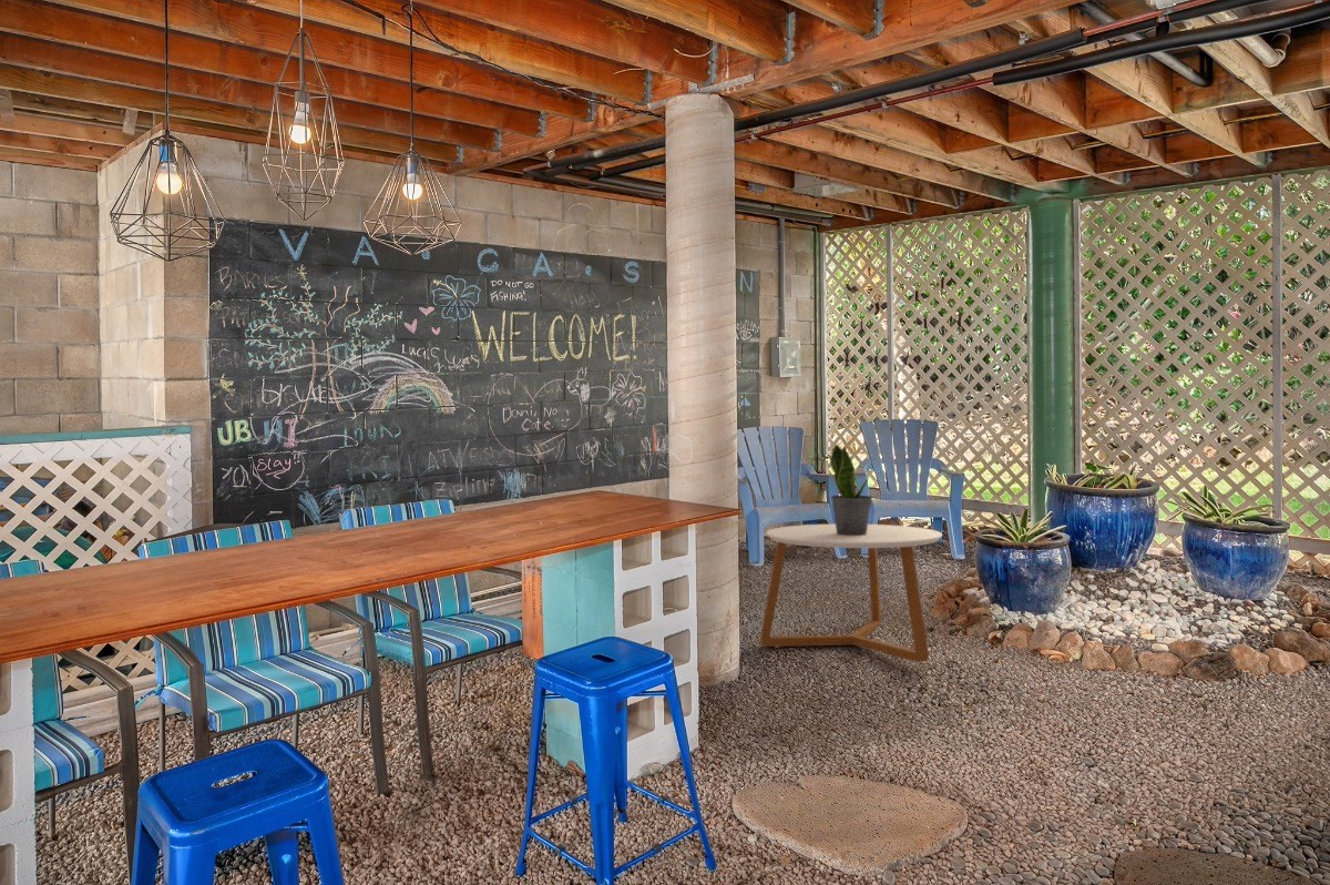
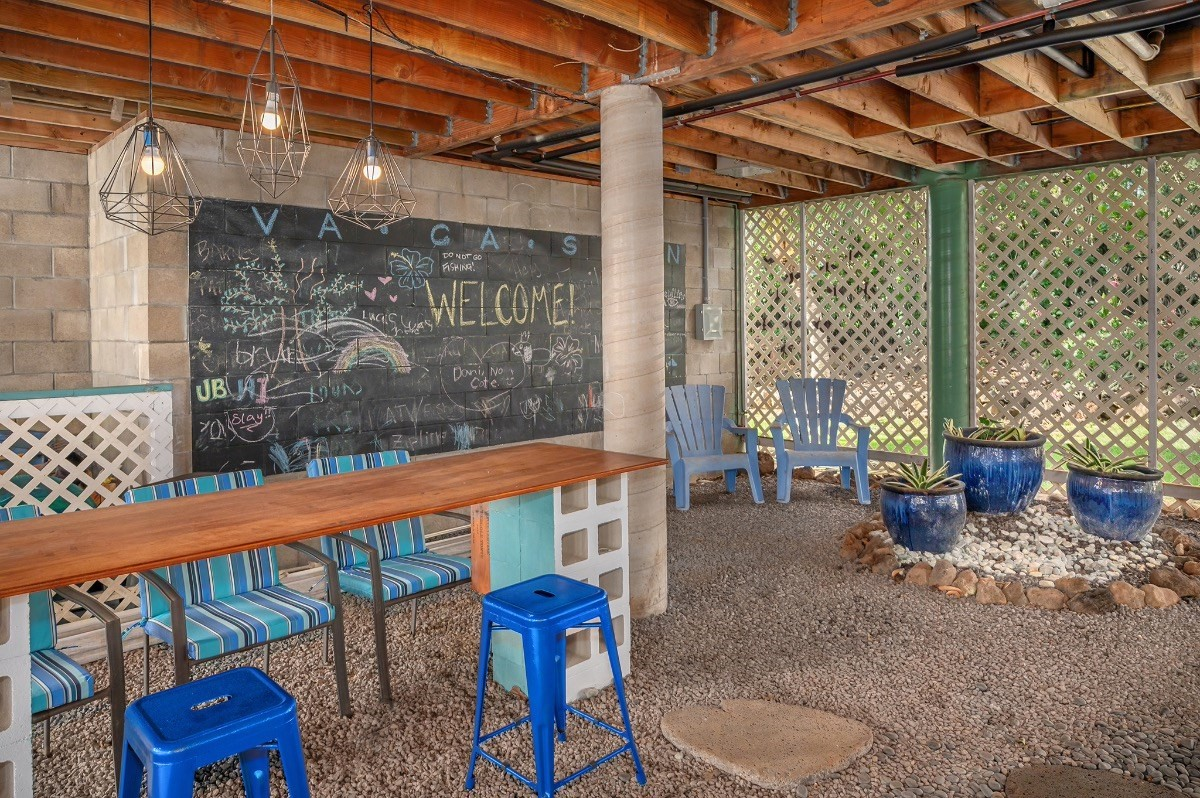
- potted plant (851, 488)
- coffee table (870, 589)
